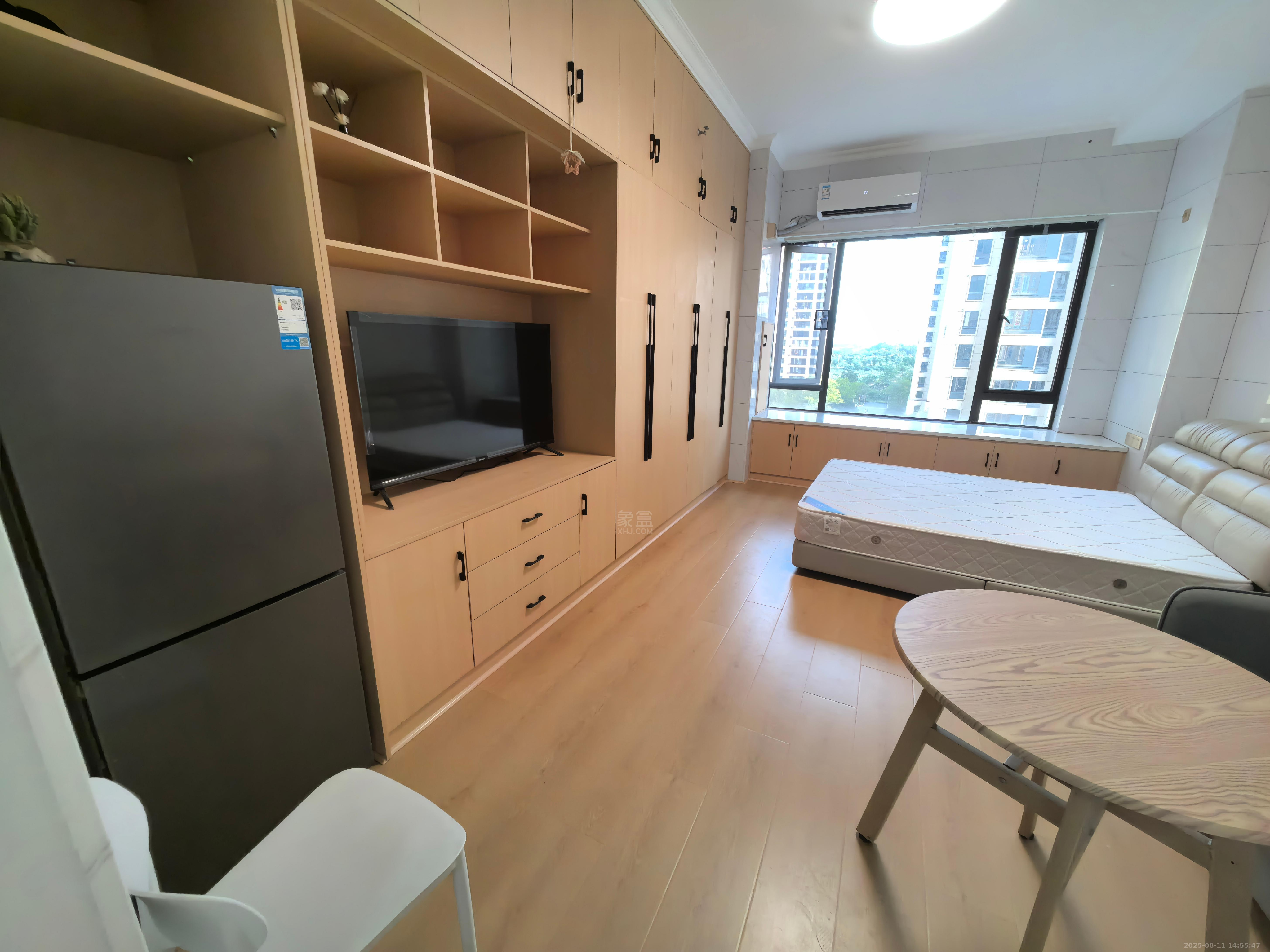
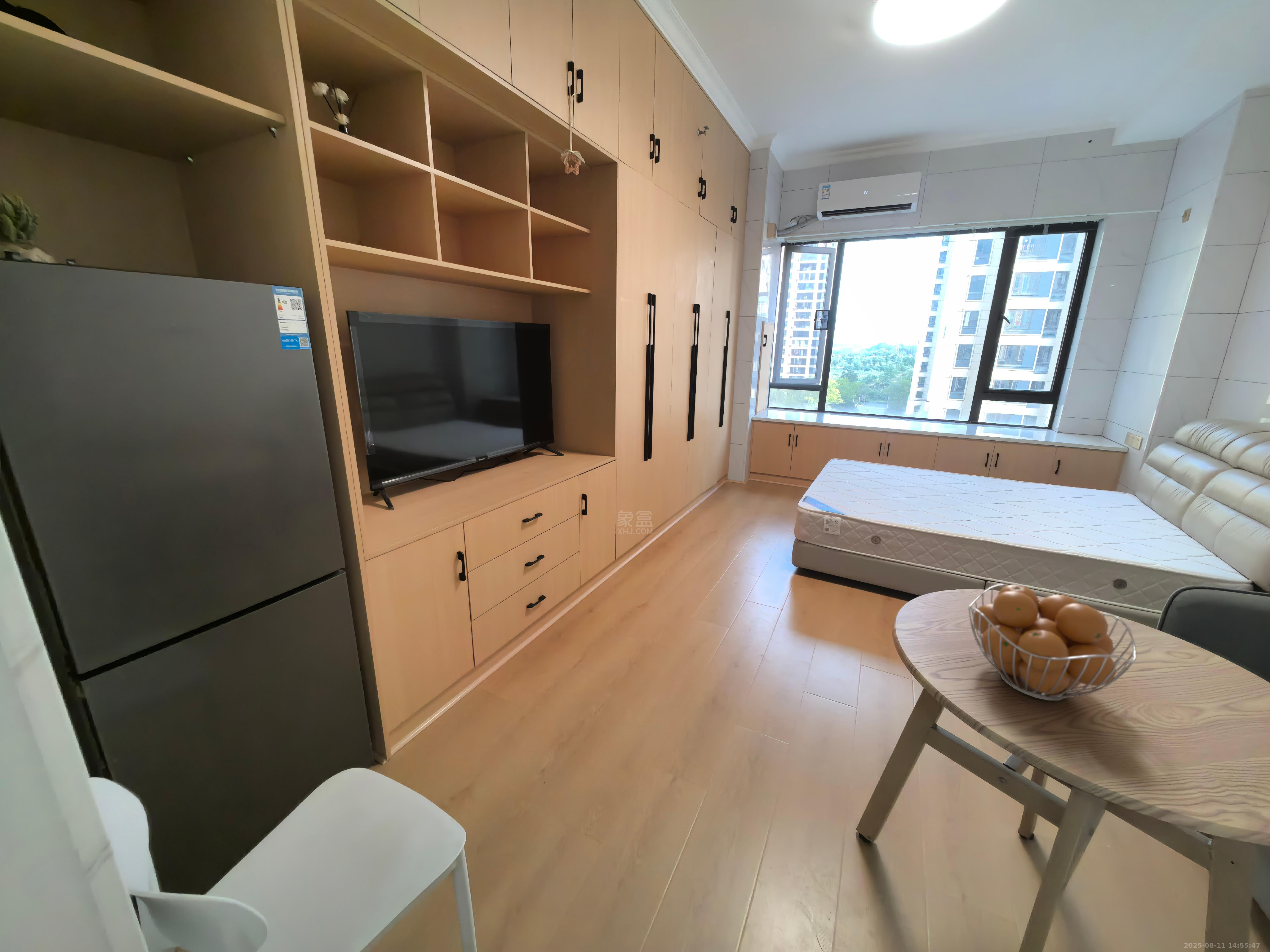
+ fruit basket (1042, 641)
